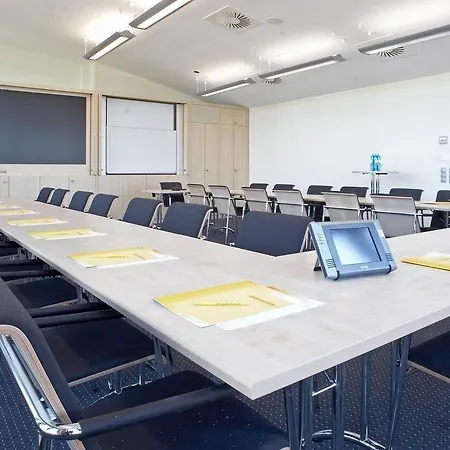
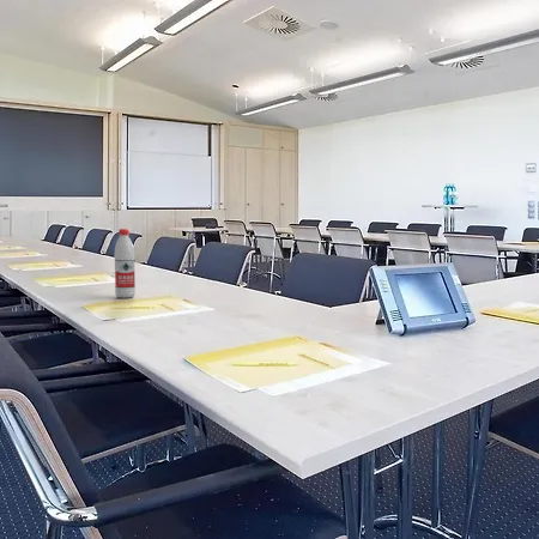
+ water bottle (125, 262)
